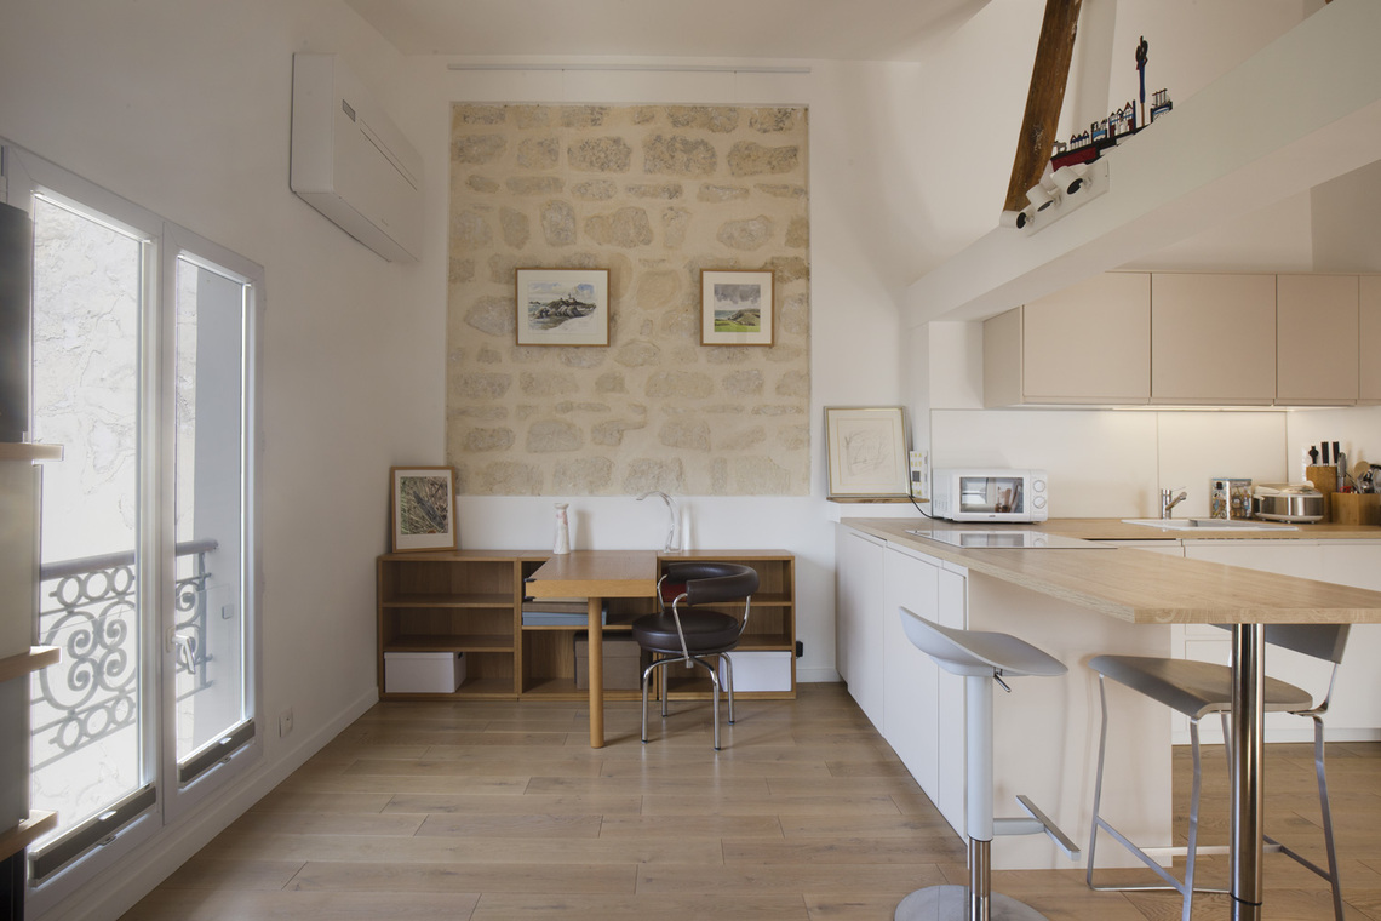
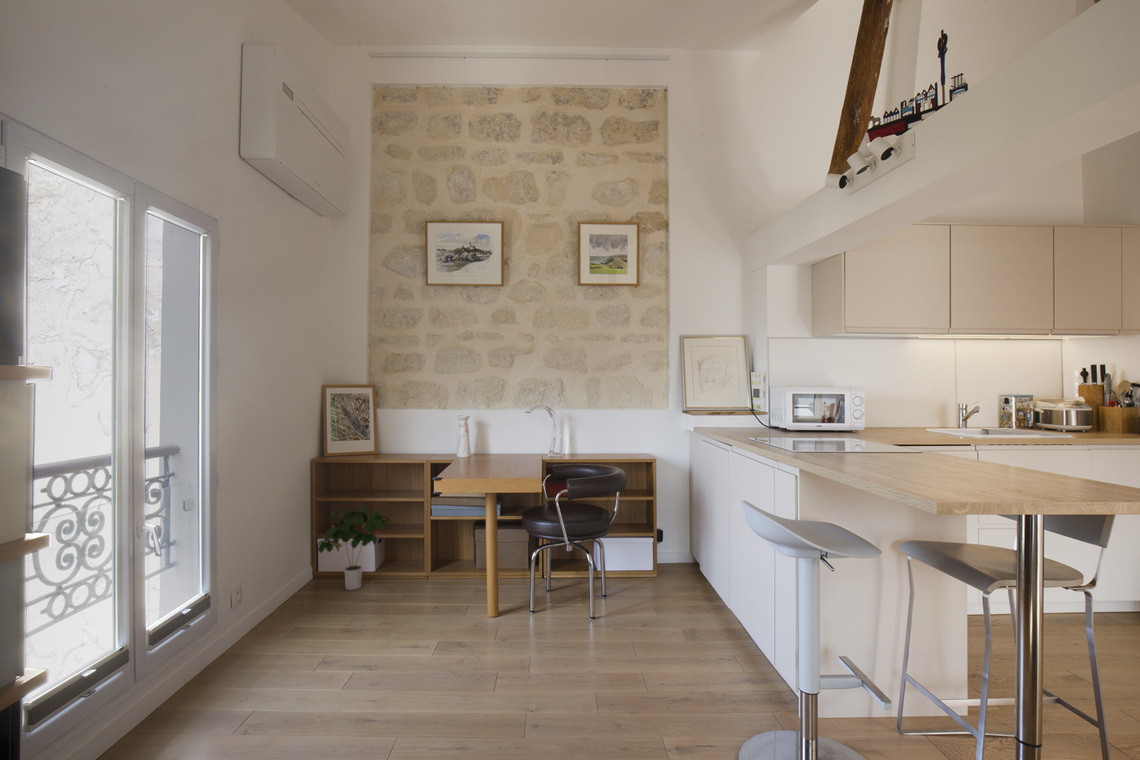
+ potted plant (352, 547)
